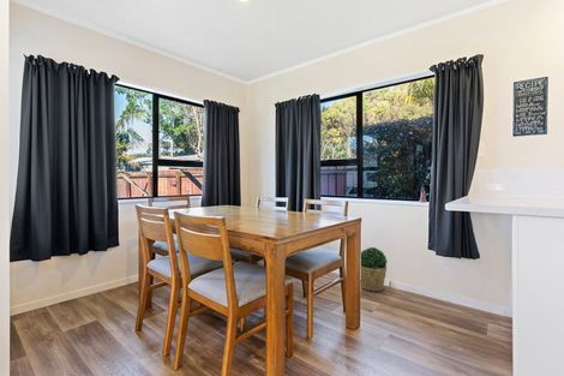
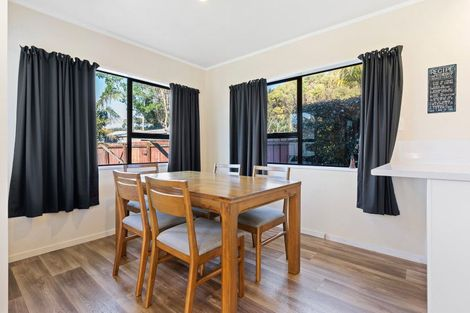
- potted plant (372, 268)
